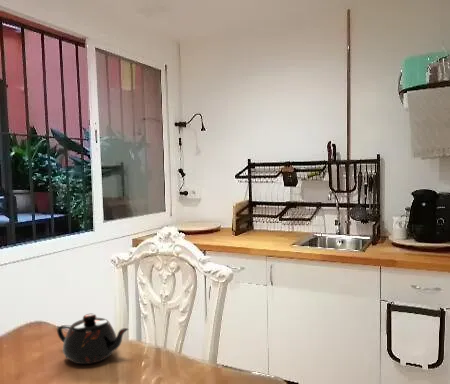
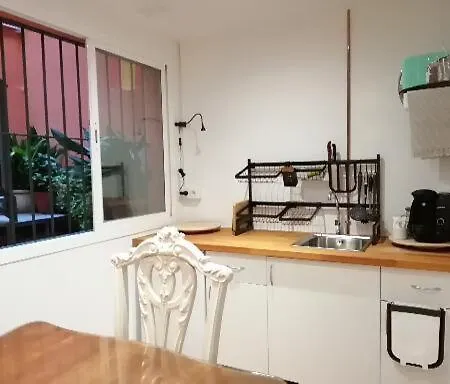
- teapot (92, 335)
